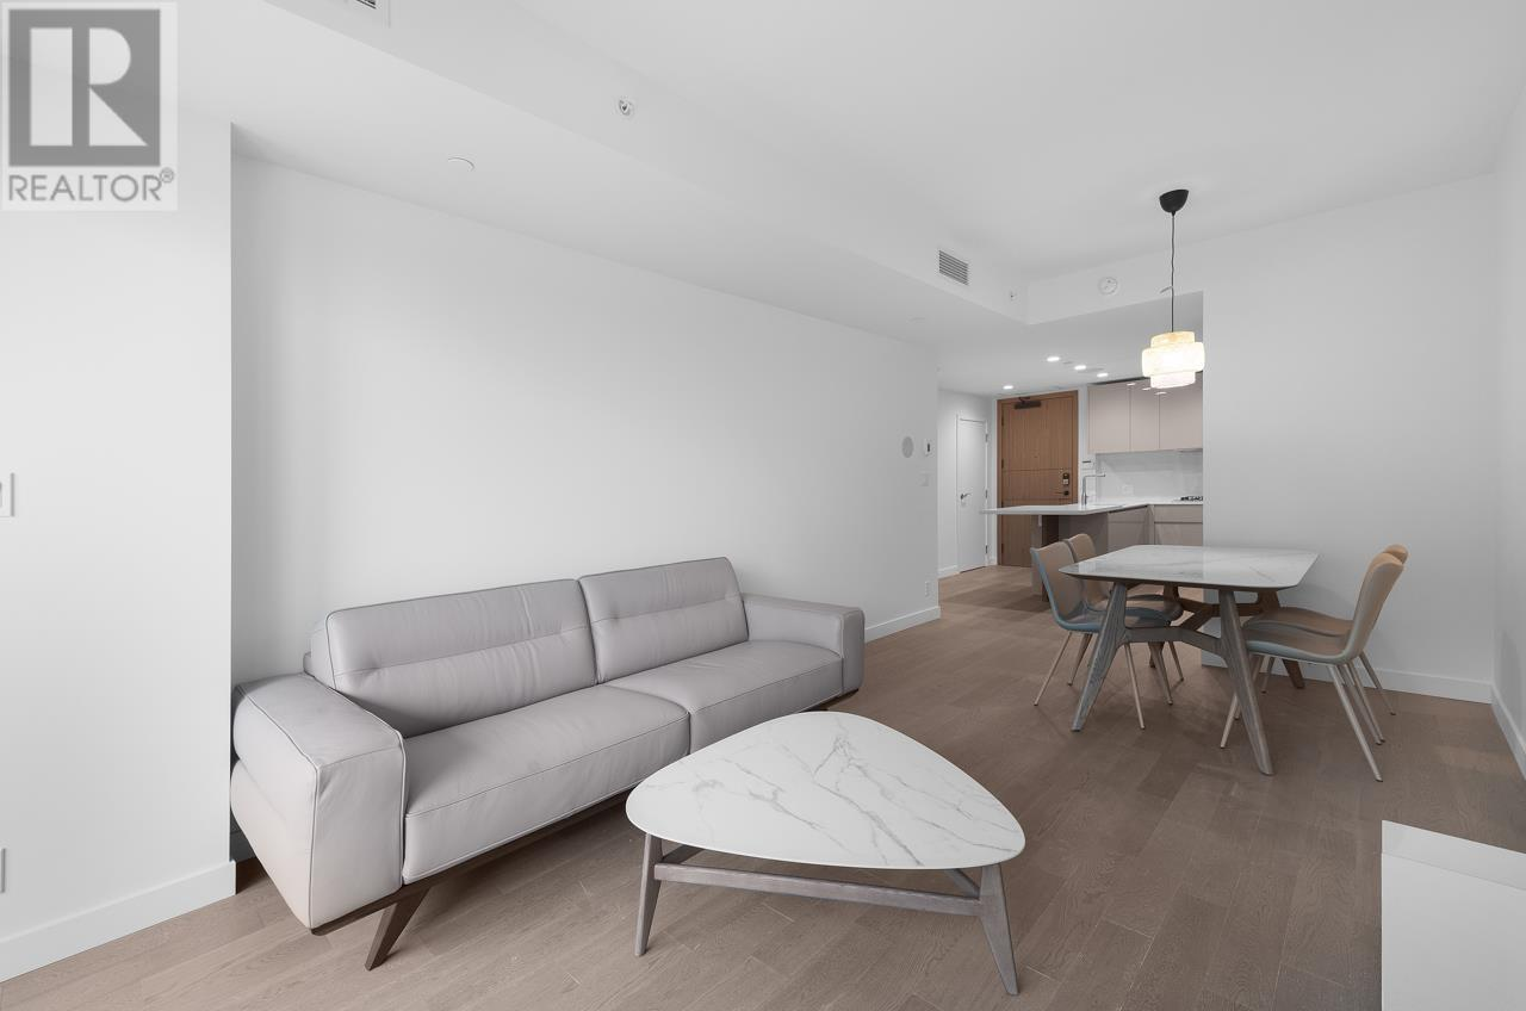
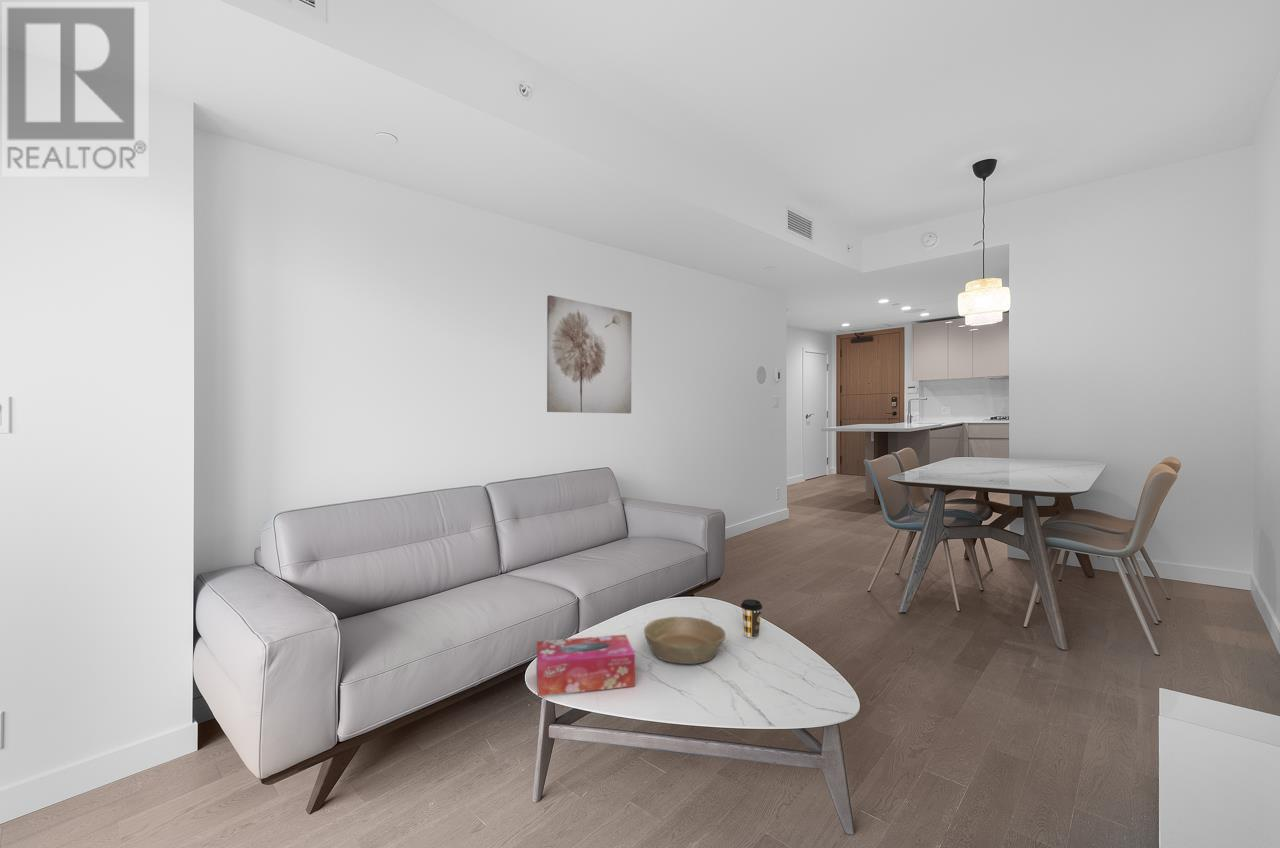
+ coffee cup (751, 618)
+ wall art (592, 358)
+ bowl (684, 639)
+ tissue box (584, 663)
